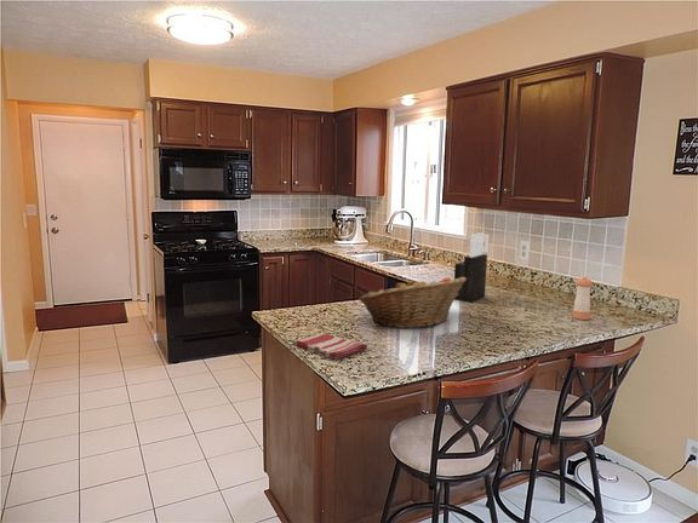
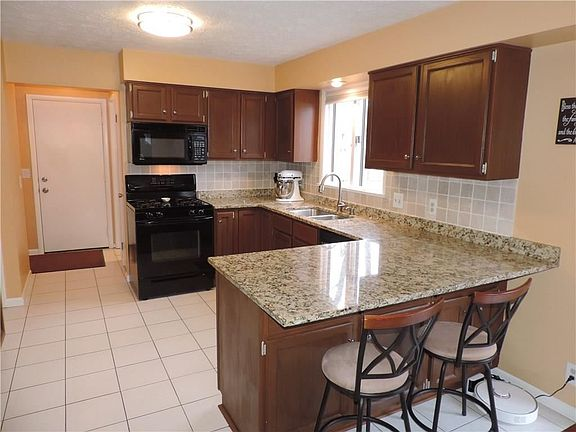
- fruit basket (413, 297)
- knife block (469, 265)
- pepper shaker (583, 297)
- dish towel (328, 343)
